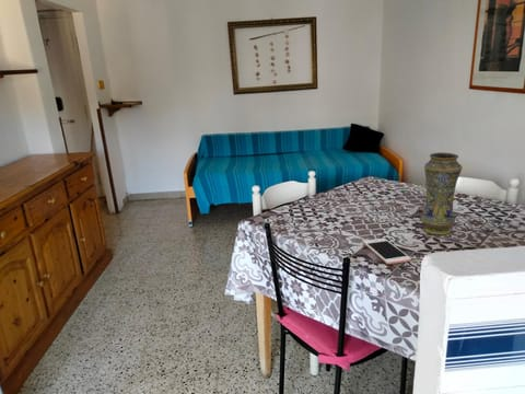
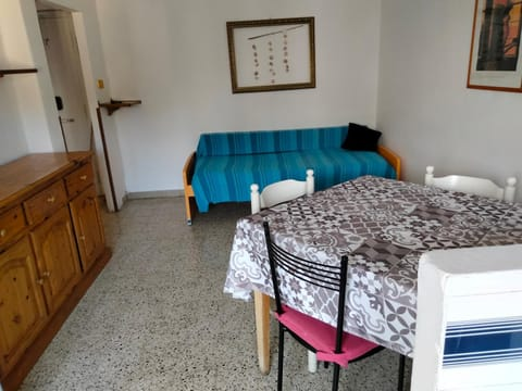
- cell phone (385, 250)
- vase (440, 194)
